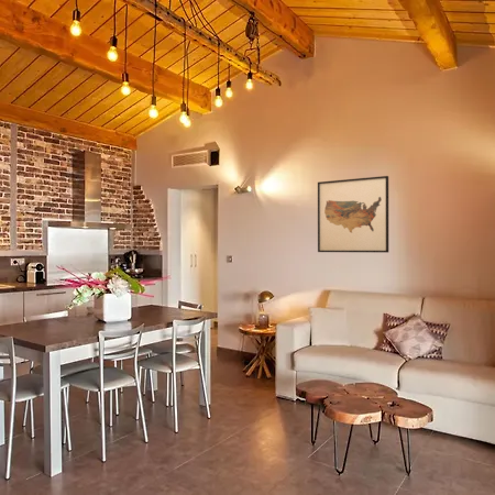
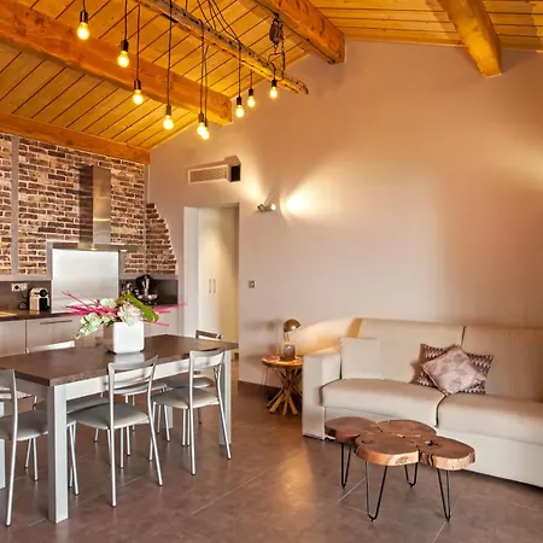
- wall art (351, 216)
